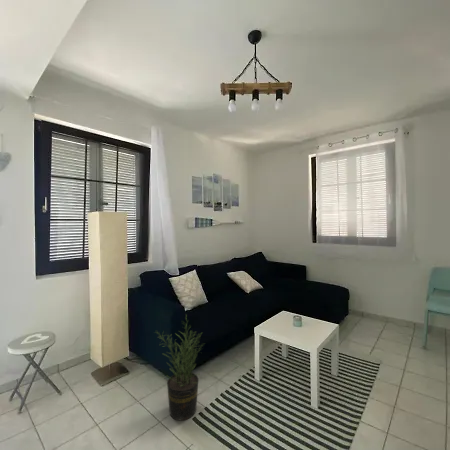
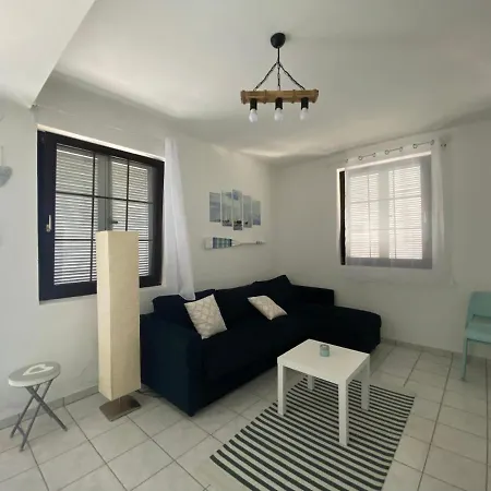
- potted plant (180, 367)
